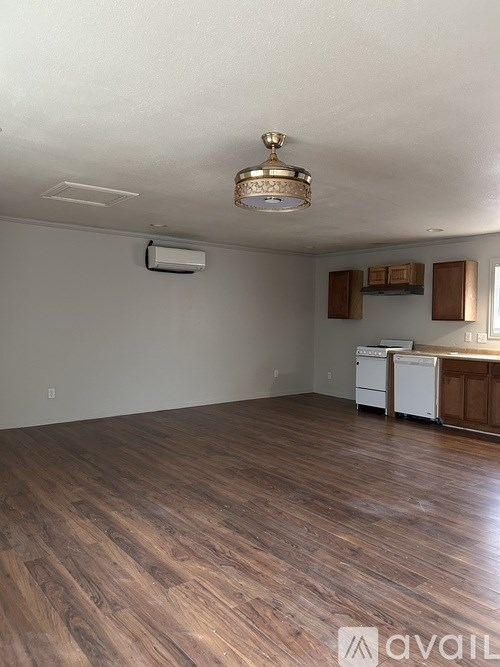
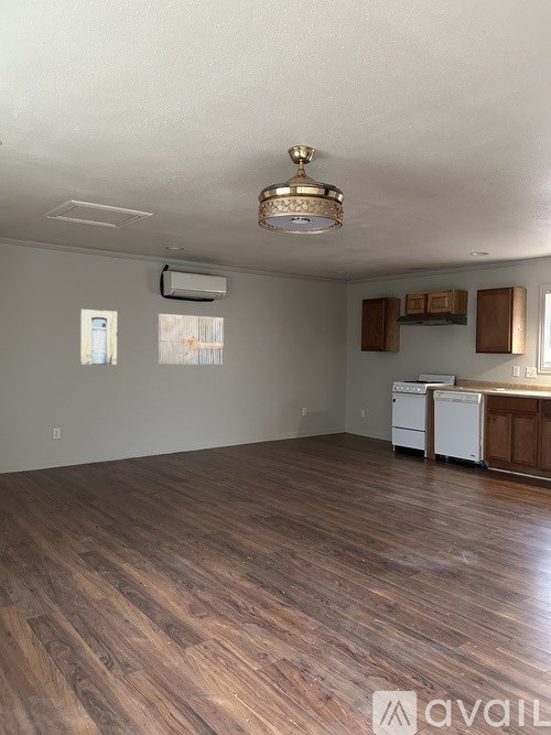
+ wall art (98, 337)
+ wall art (192, 339)
